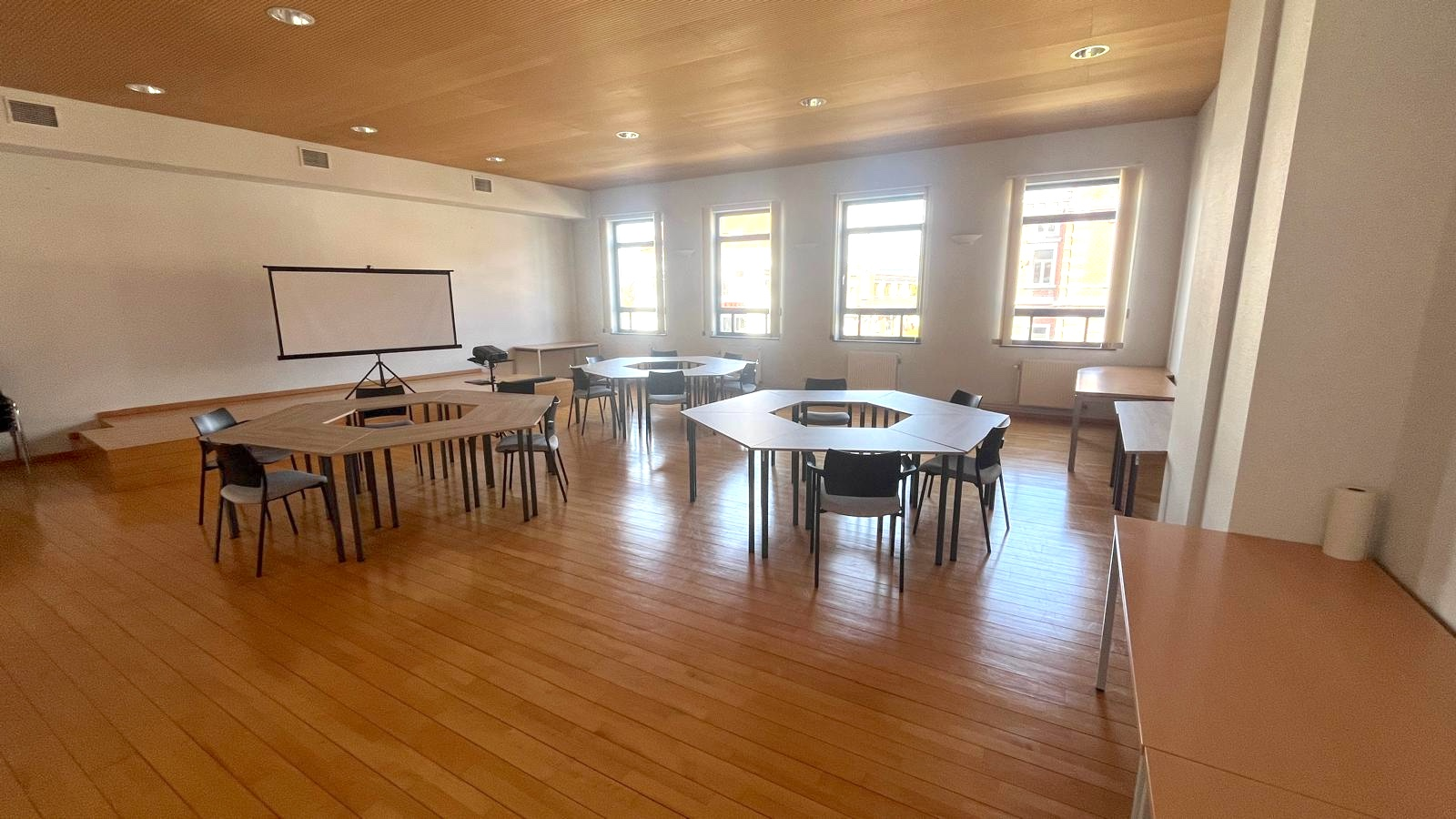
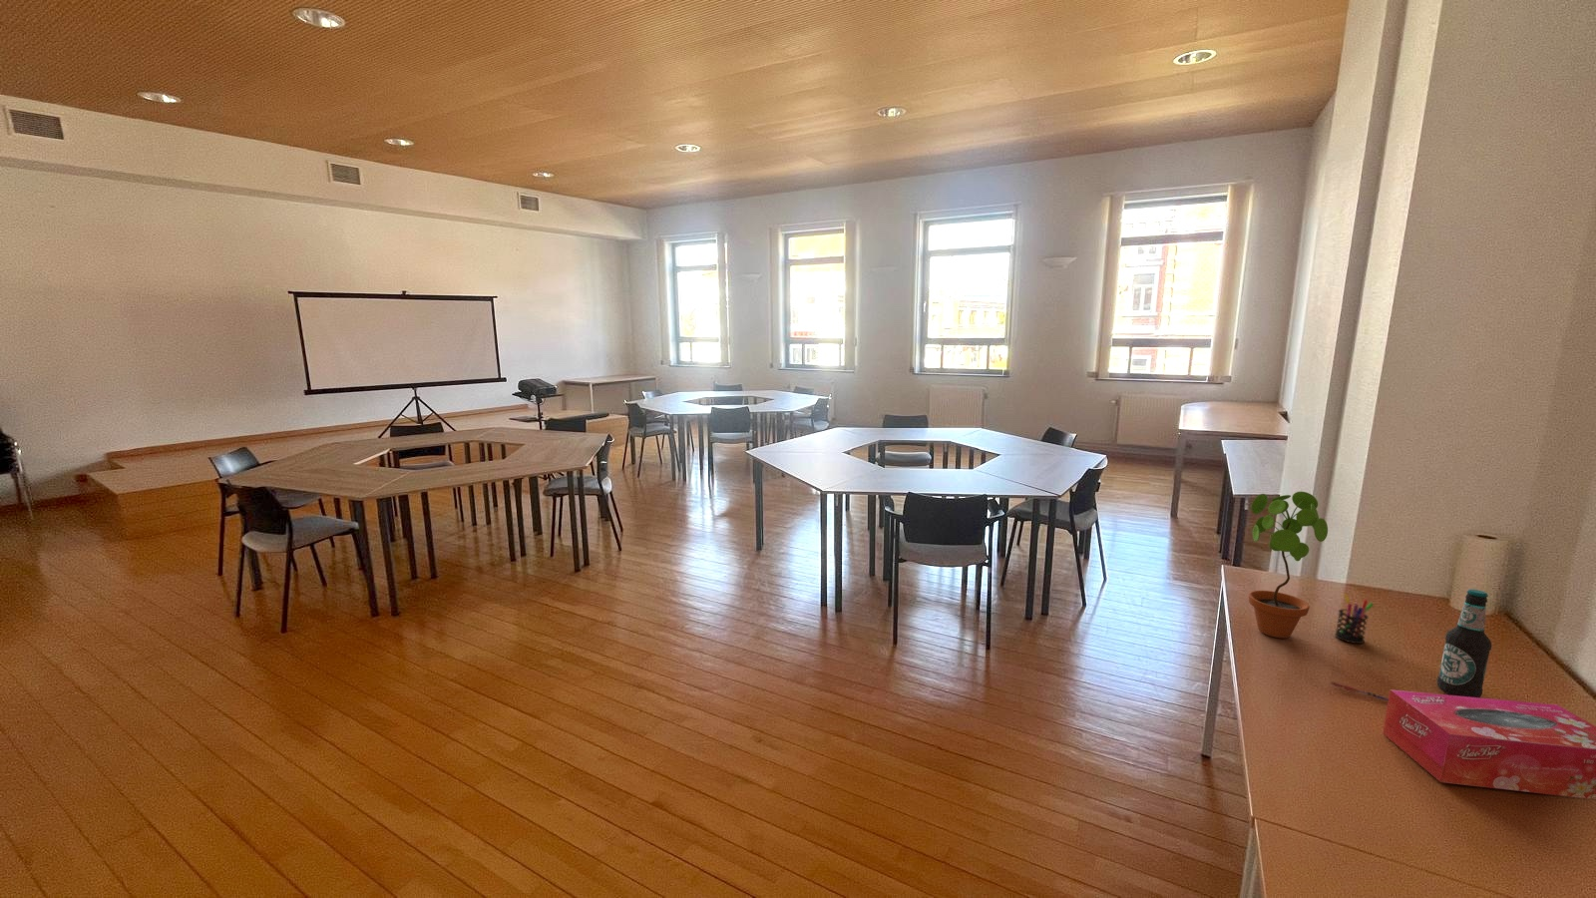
+ pen holder (1356, 617)
+ tissue box (1501, 741)
+ pen (1369, 693)
+ potted plant (1285, 565)
+ bottle (1468, 643)
